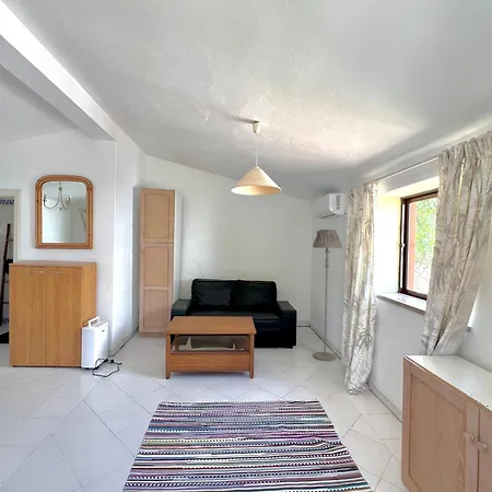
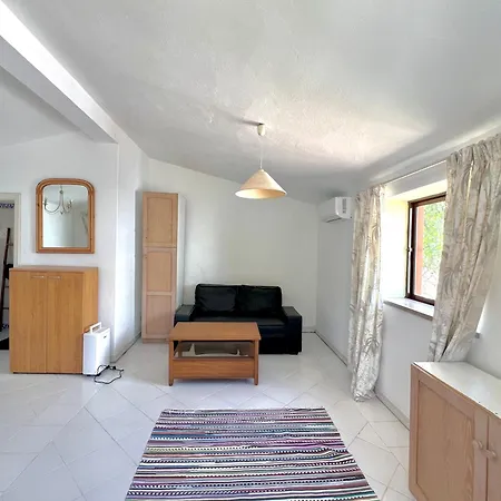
- floor lamp (326, 293)
